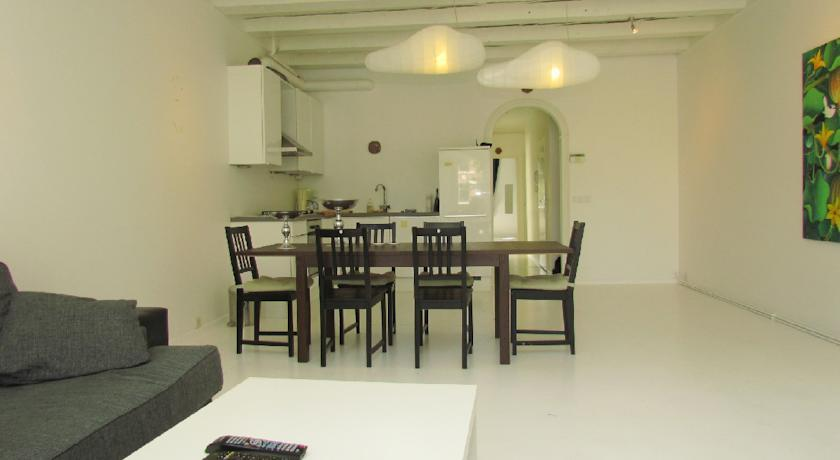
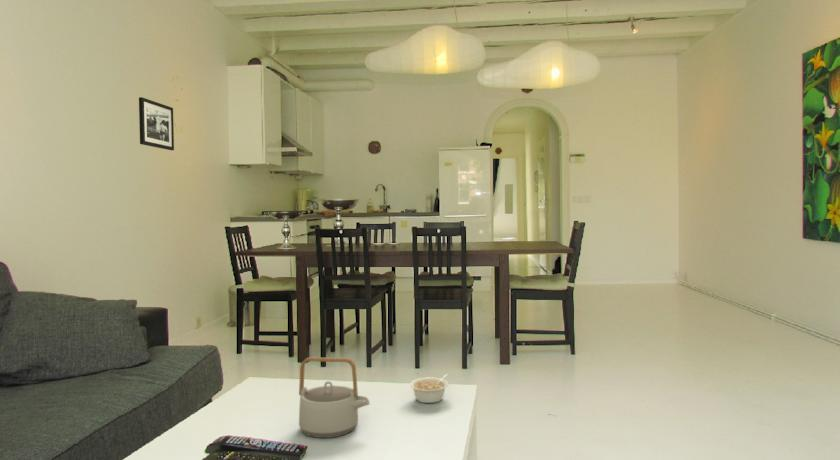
+ teapot (333, 393)
+ picture frame (157, 125)
+ legume (429, 389)
